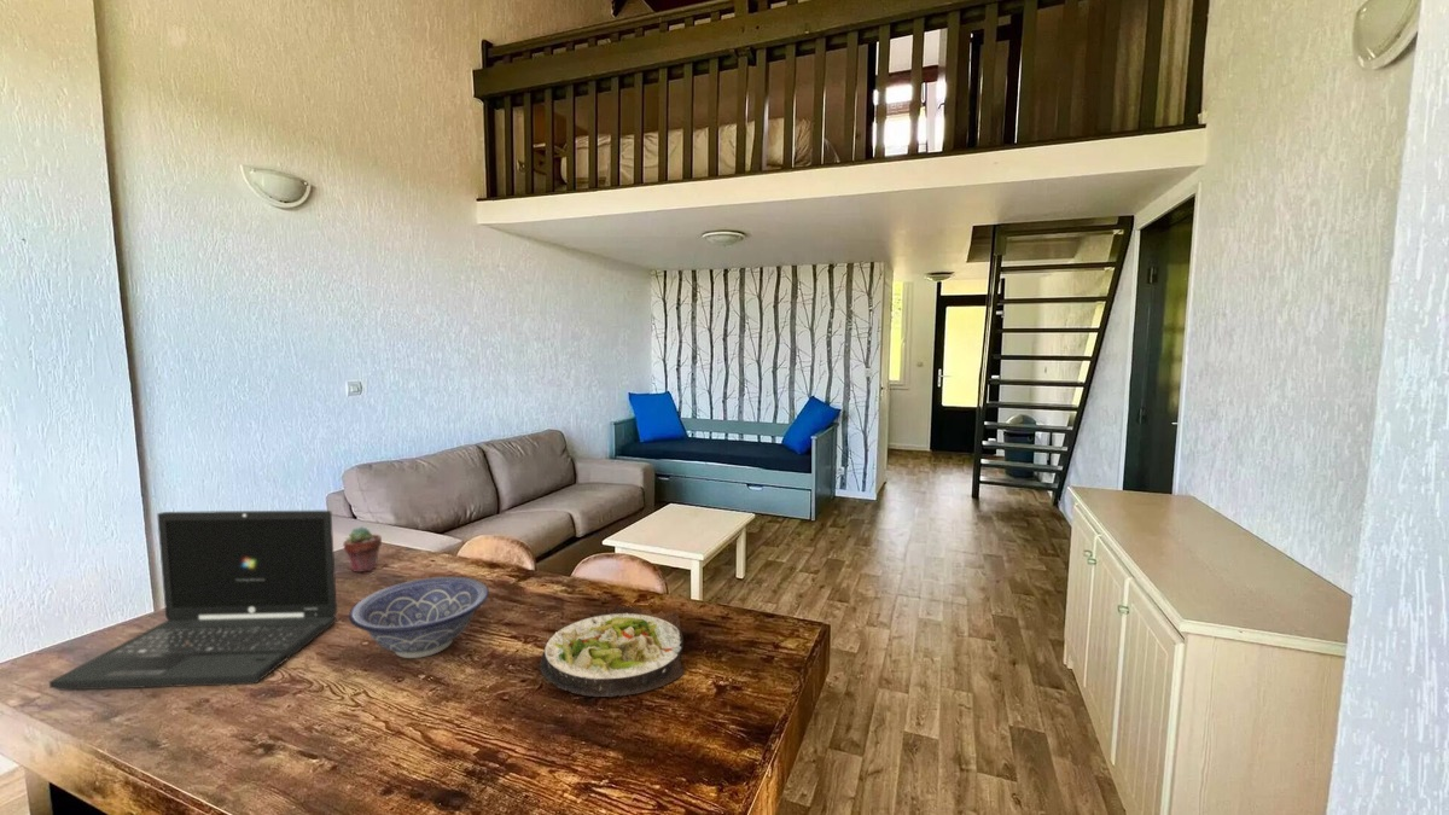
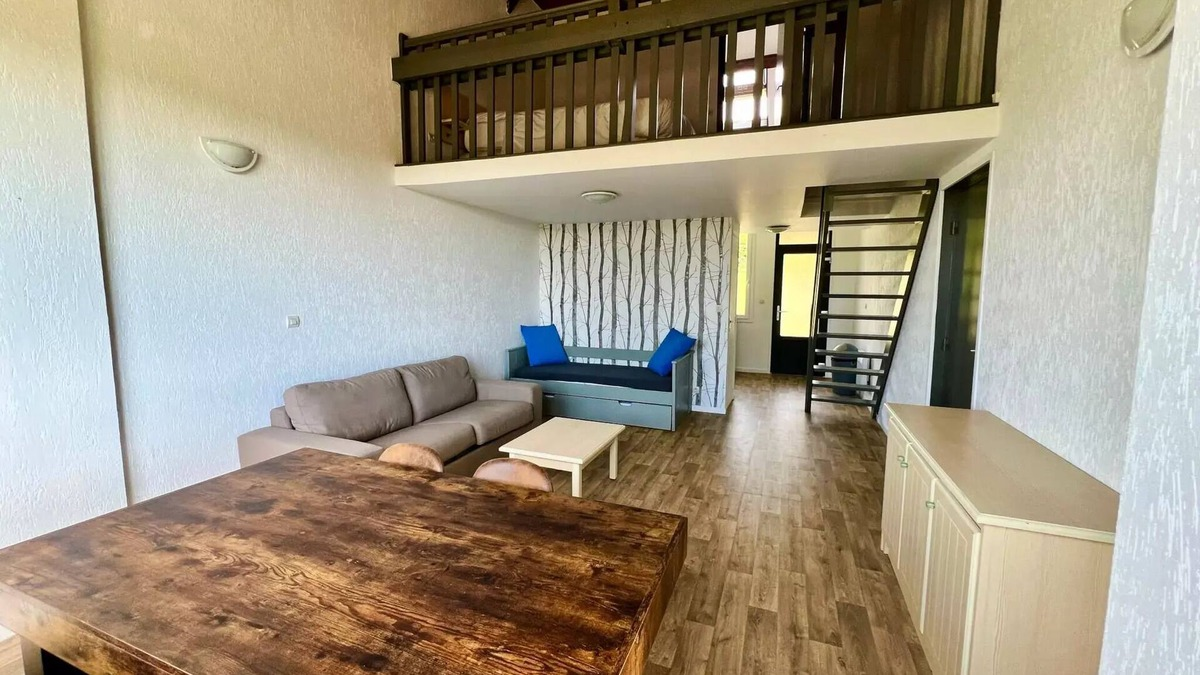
- laptop (205, 590)
- potted succulent (362, 547)
- decorative bowl (423, 622)
- salad plate (612, 641)
